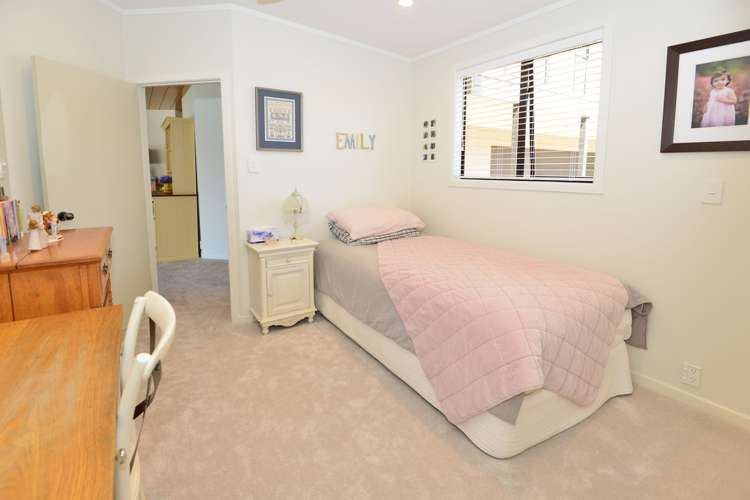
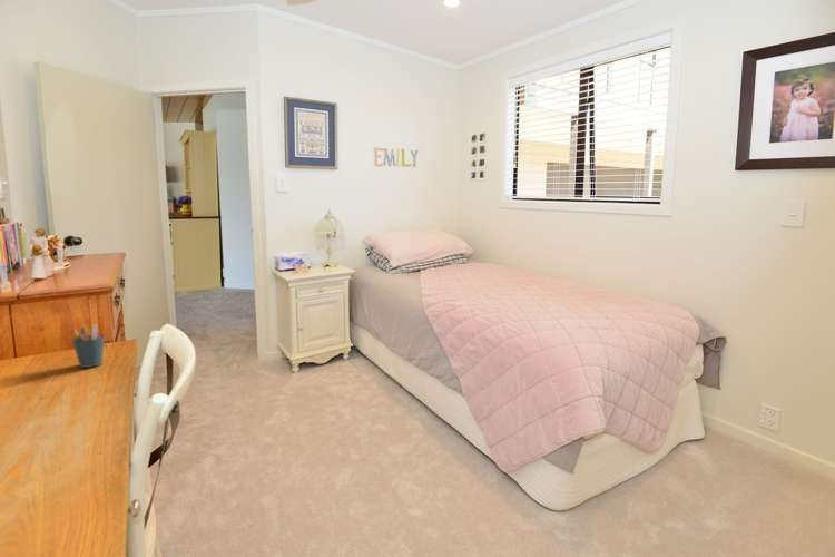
+ pen holder (88, 343)
